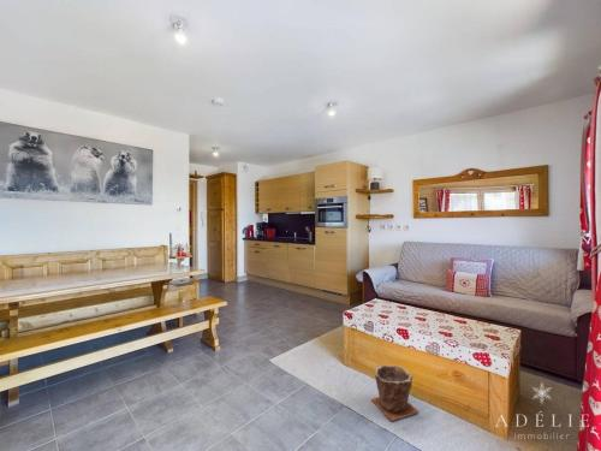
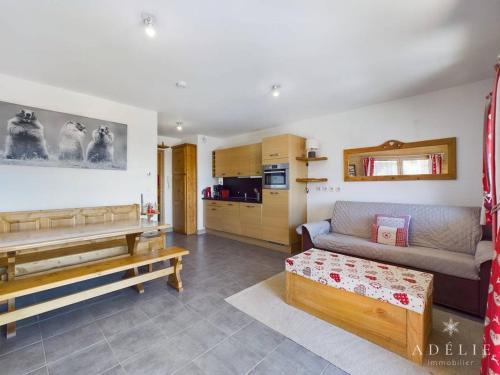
- plant pot (393, 388)
